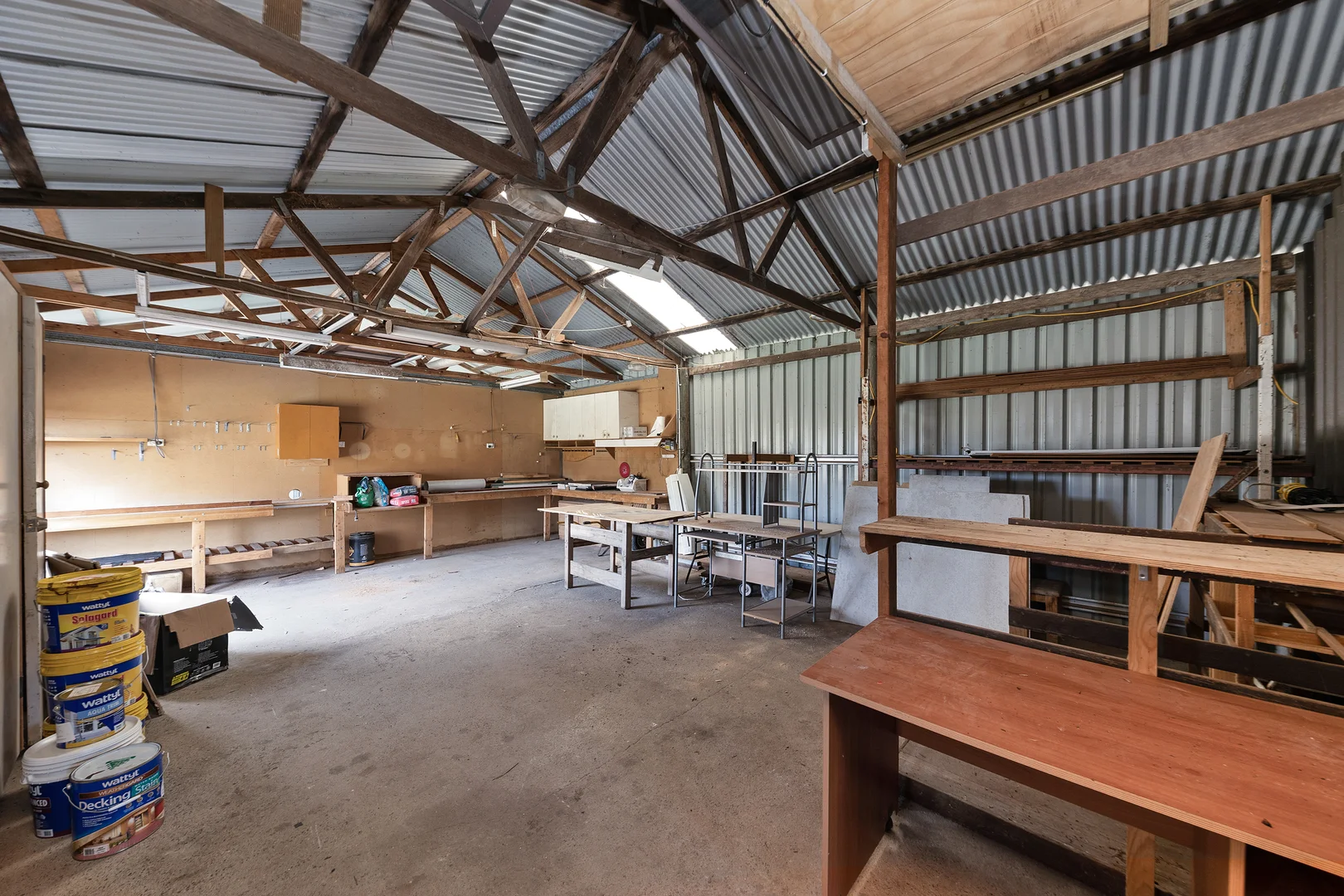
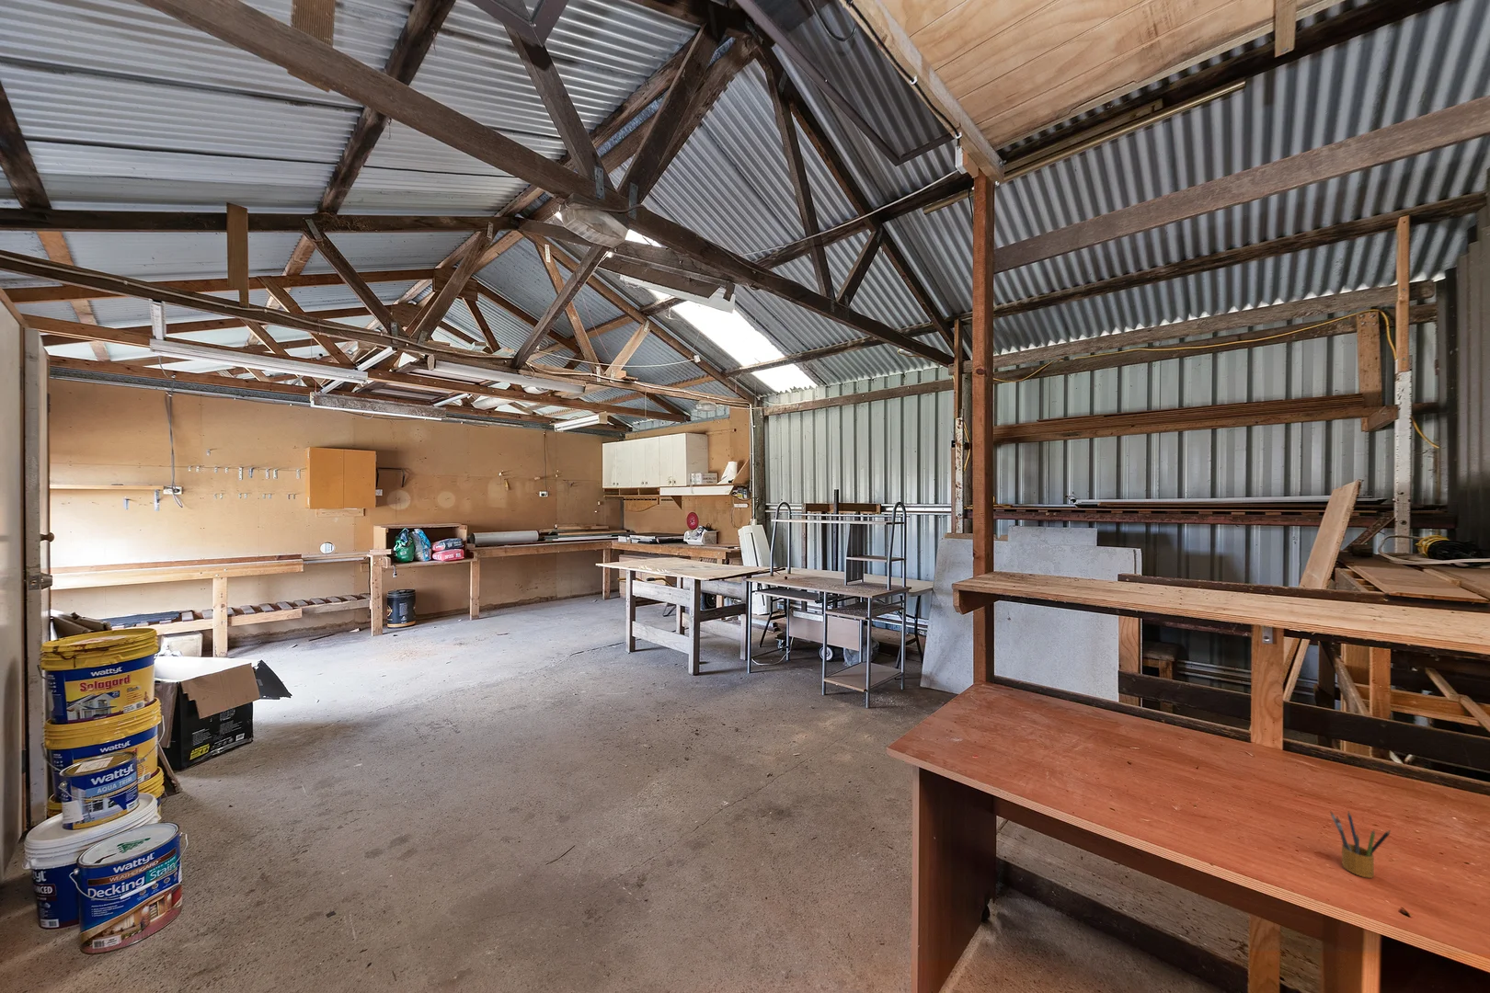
+ pencil box (1358, 844)
